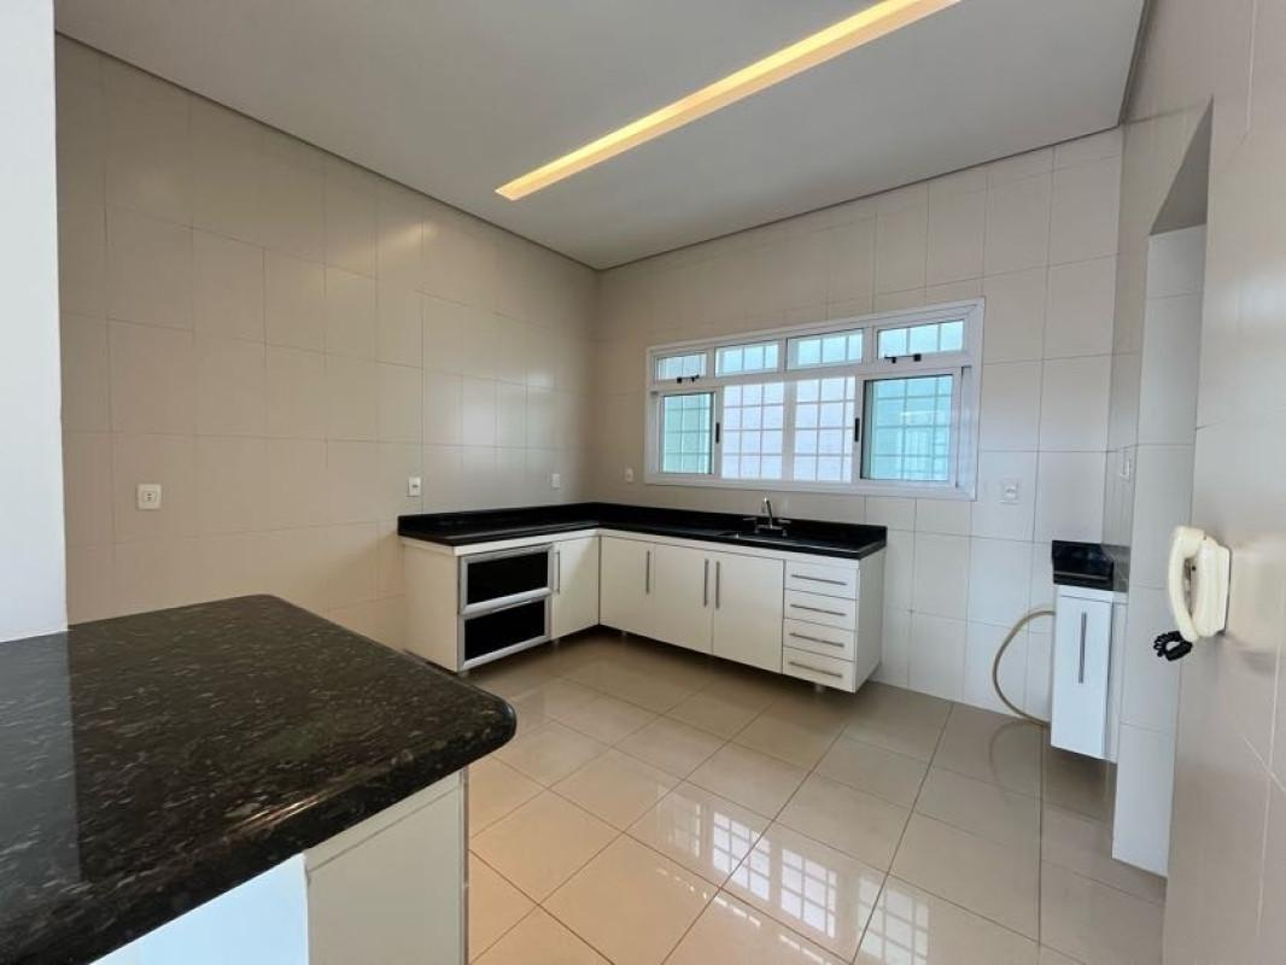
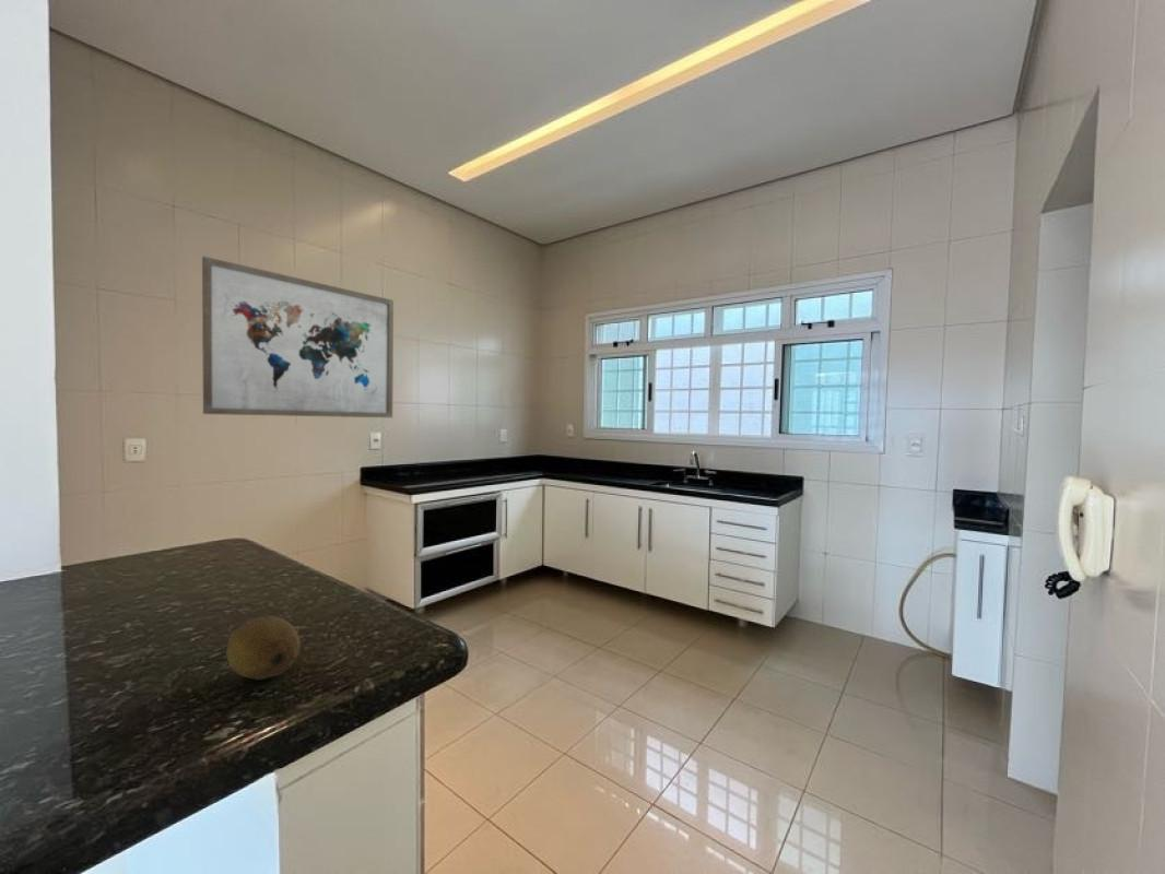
+ wall art (311, 349)
+ fruit (263, 647)
